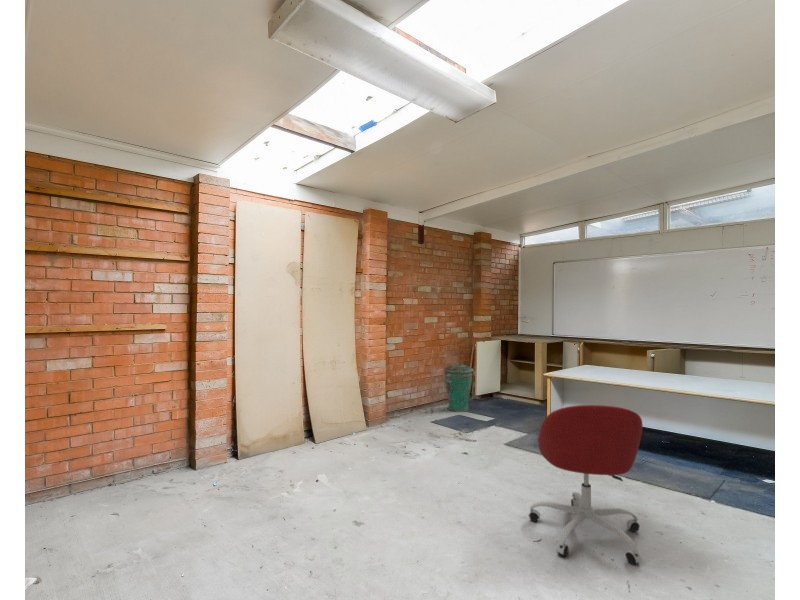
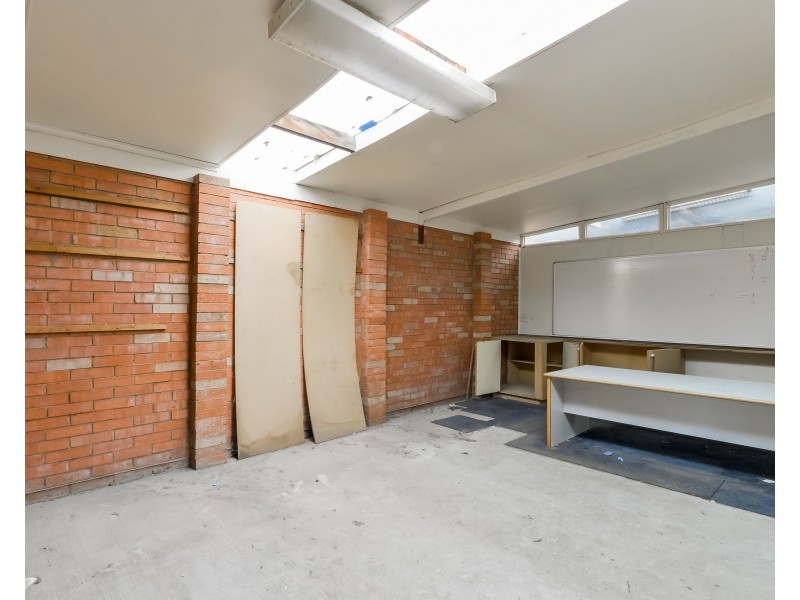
- office chair (585, 461)
- trash can (458, 386)
